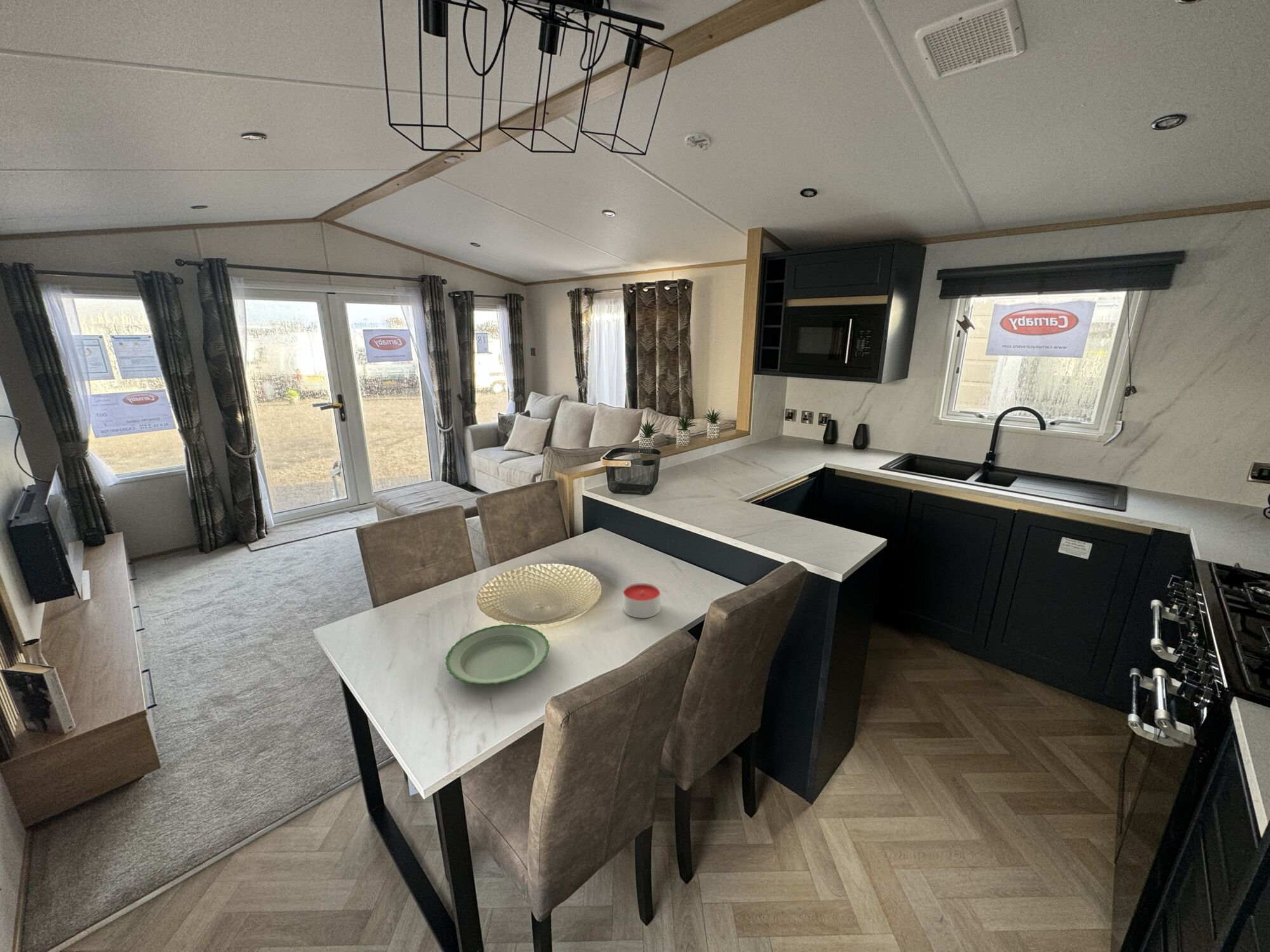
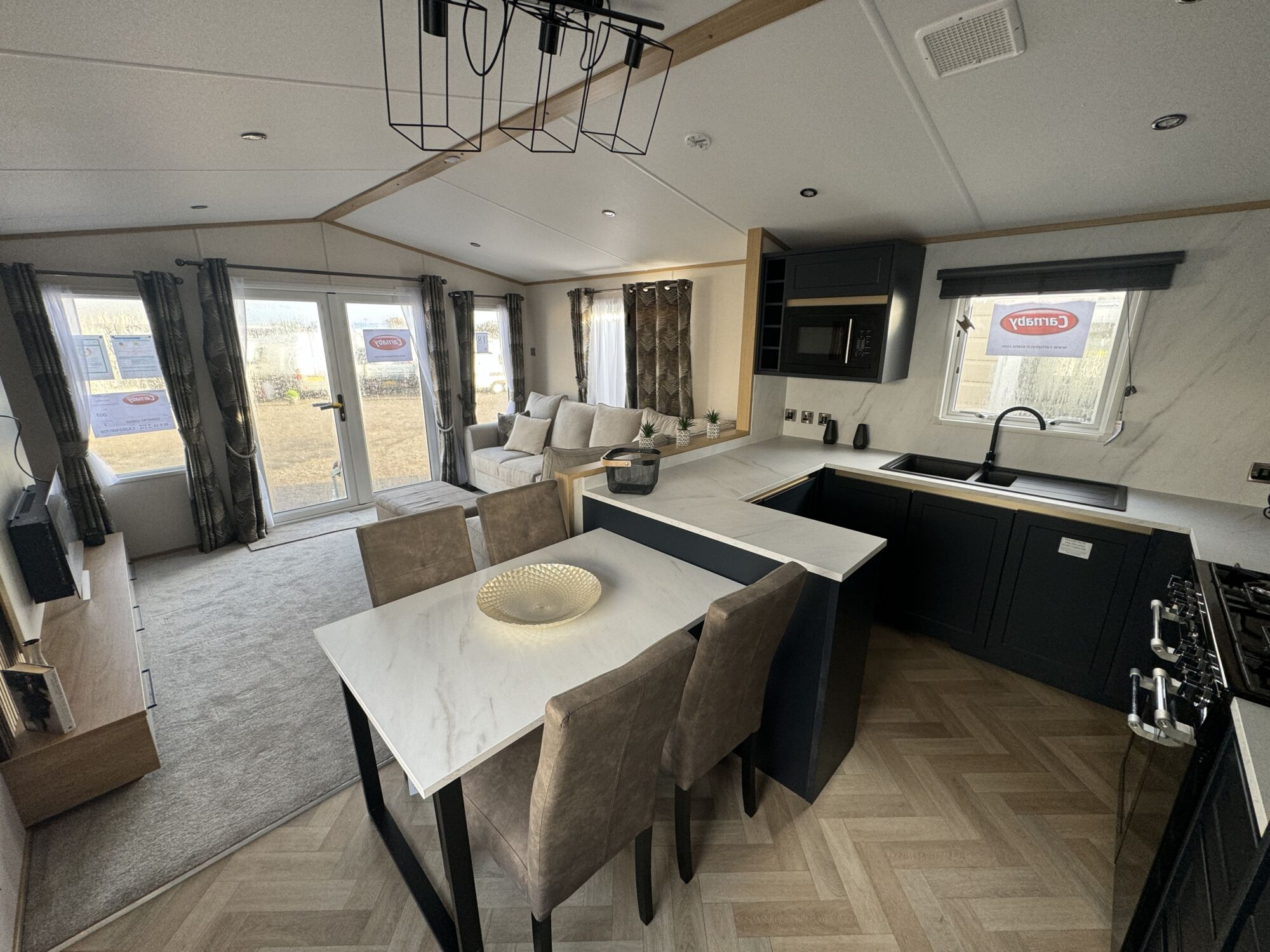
- plate (498, 656)
- candle (641, 599)
